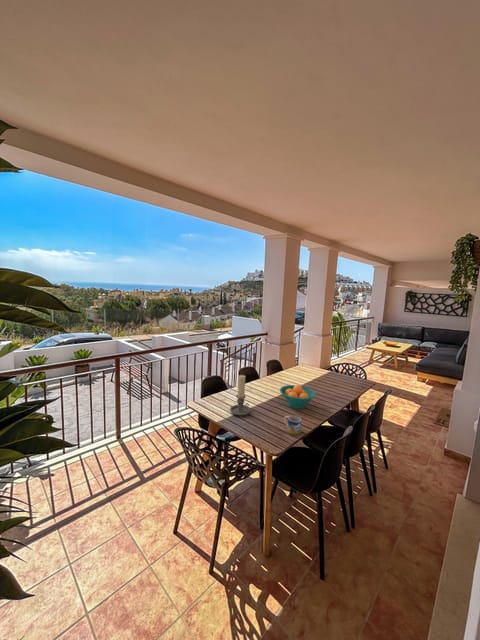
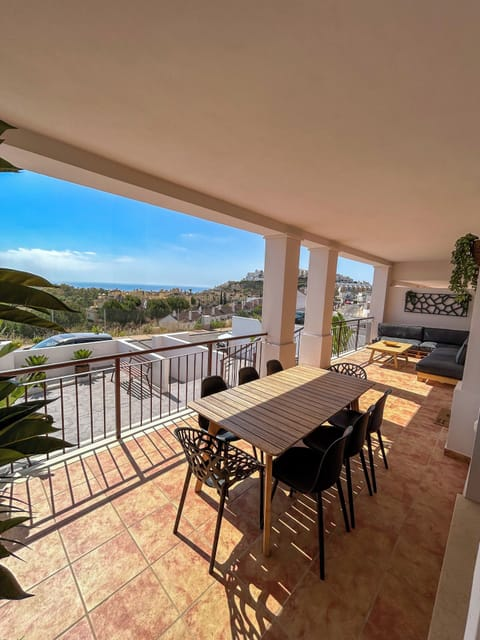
- candle holder (242, 393)
- mug (291, 423)
- fruit bowl (297, 395)
